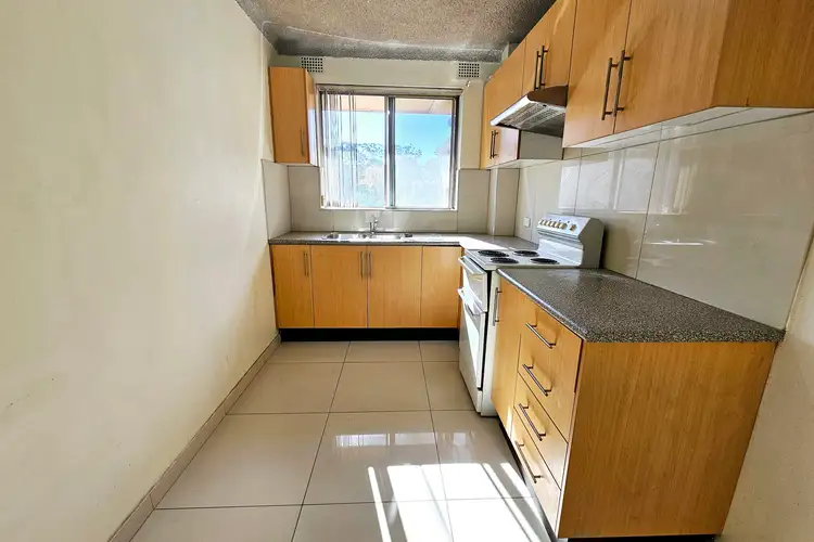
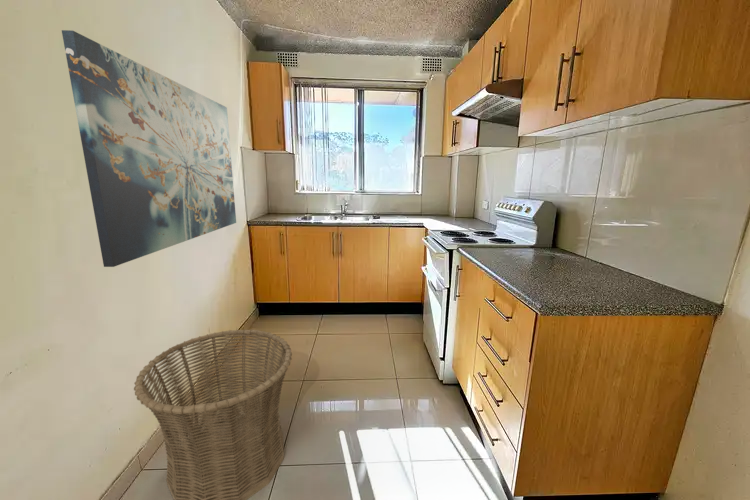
+ basket (225, 411)
+ wall art (183, 164)
